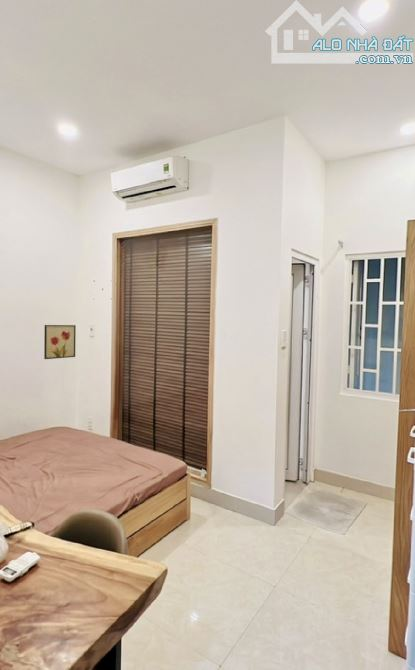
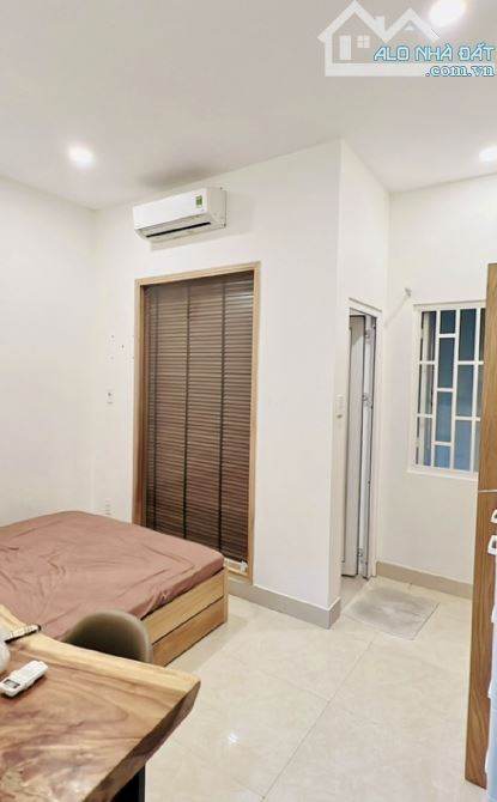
- wall art (60, 341)
